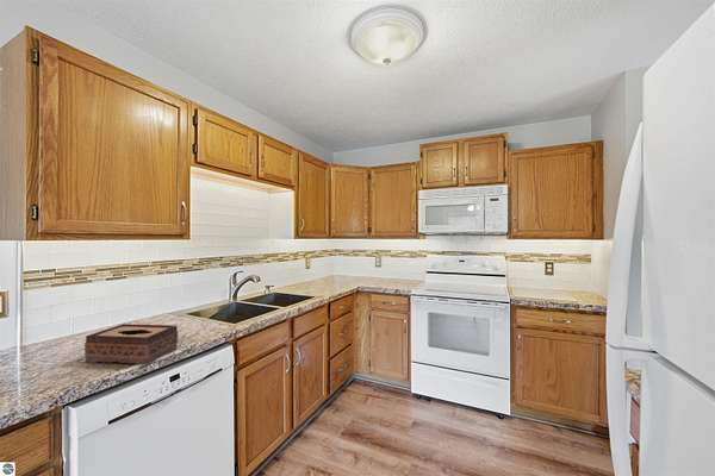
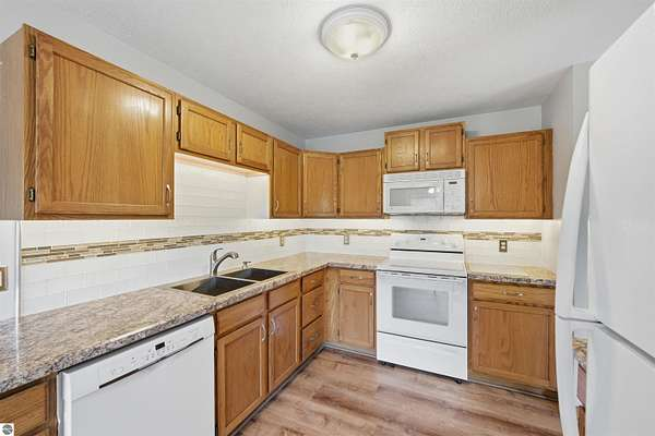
- tissue box (133, 343)
